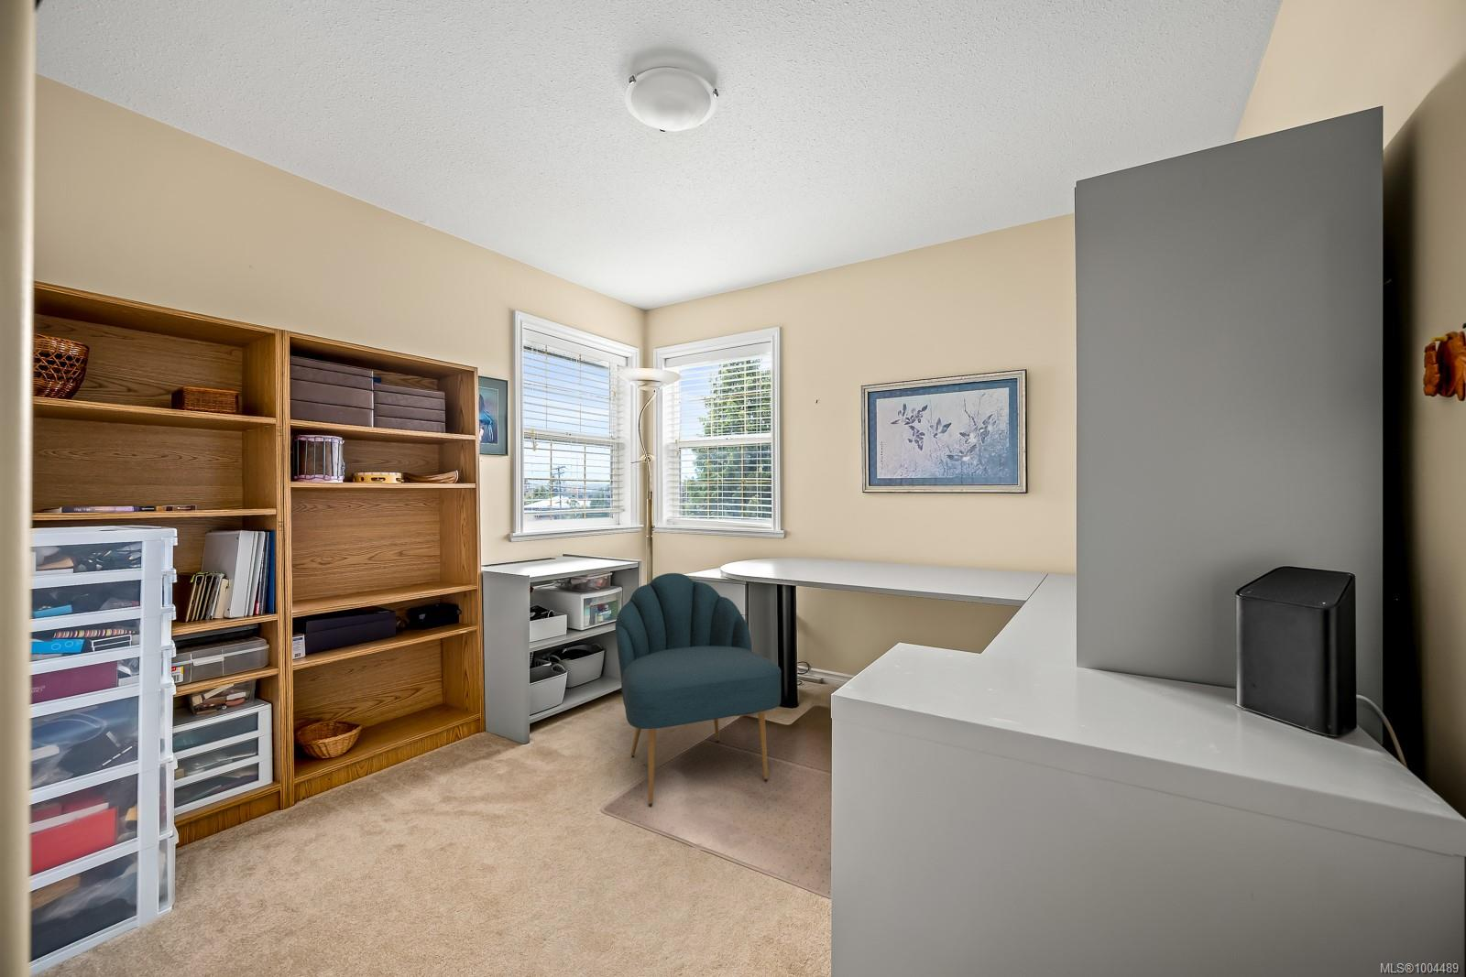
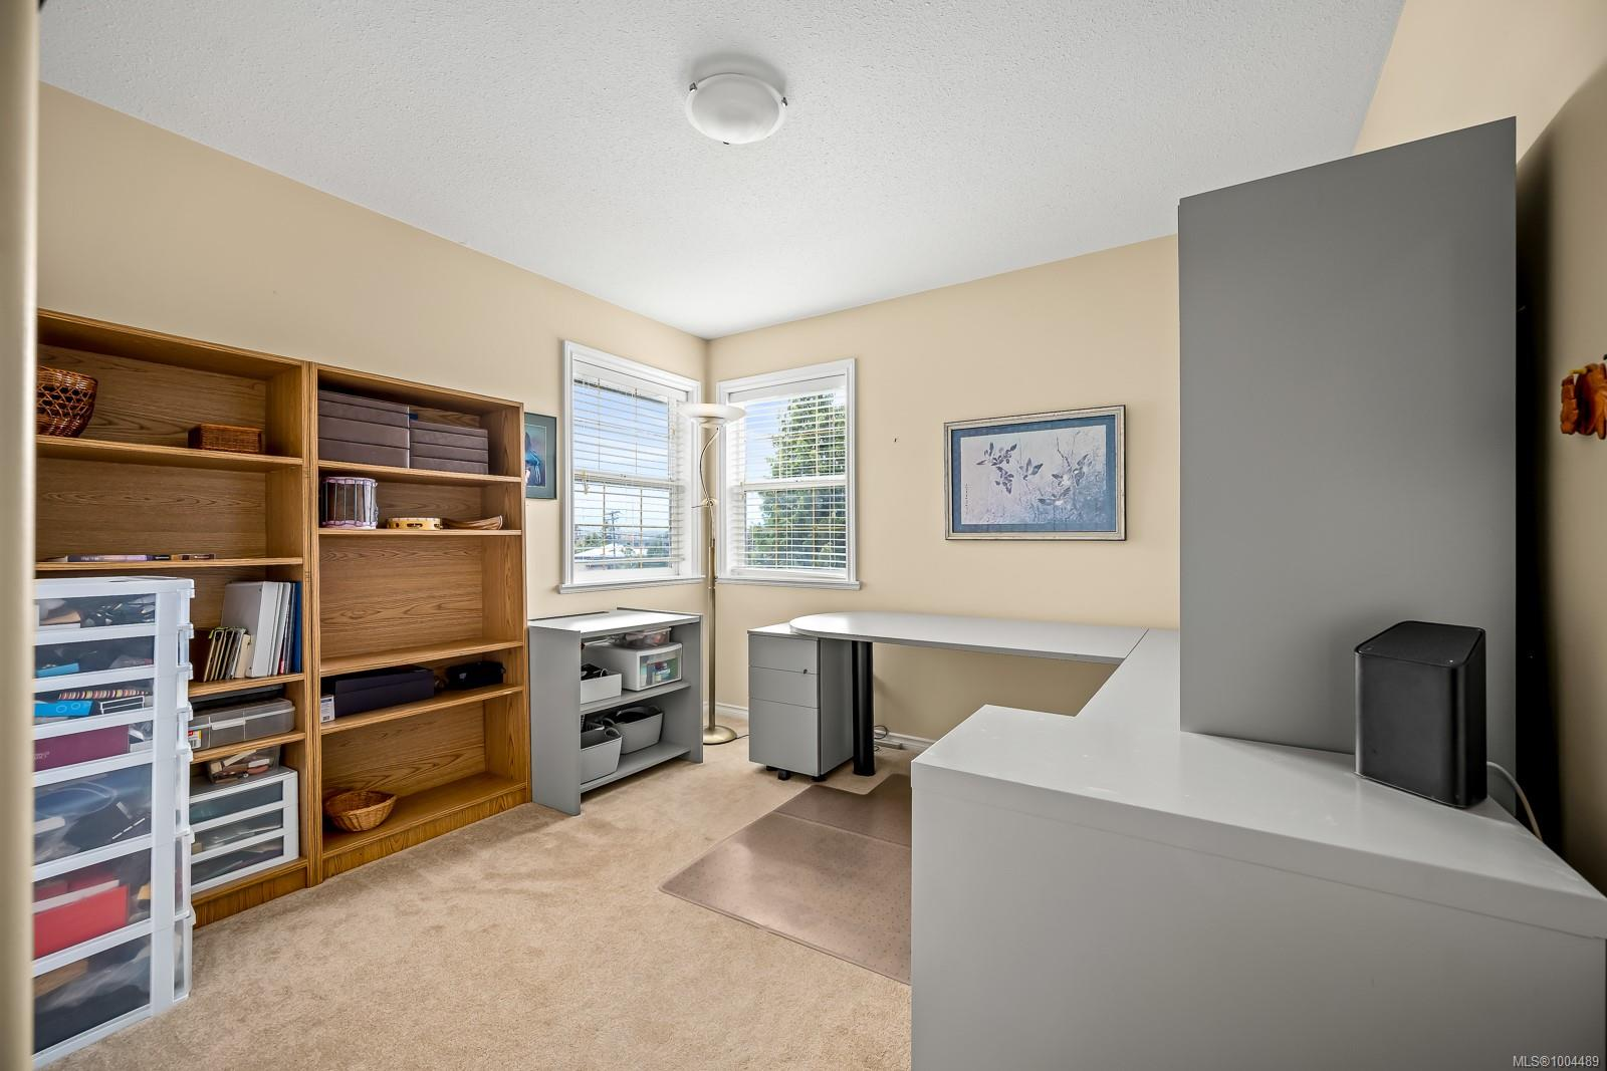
- chair (690, 674)
